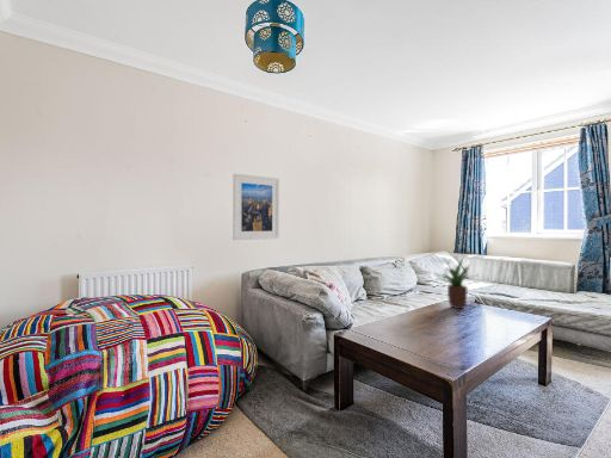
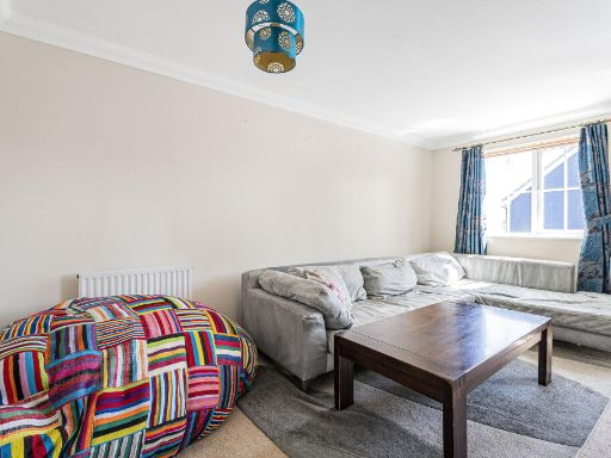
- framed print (257, 208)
- potted plant (452, 281)
